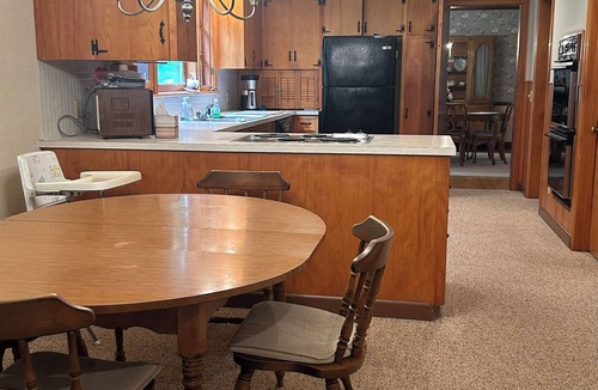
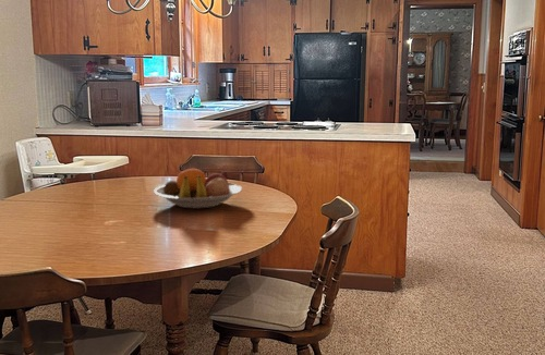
+ fruit bowl (198, 185)
